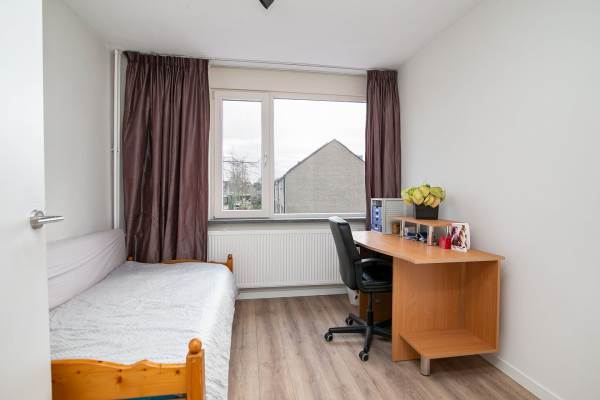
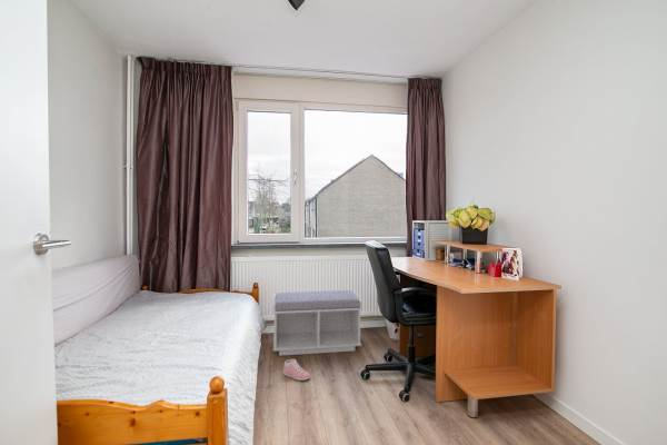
+ bench (316, 320)
+ sneaker (296, 368)
